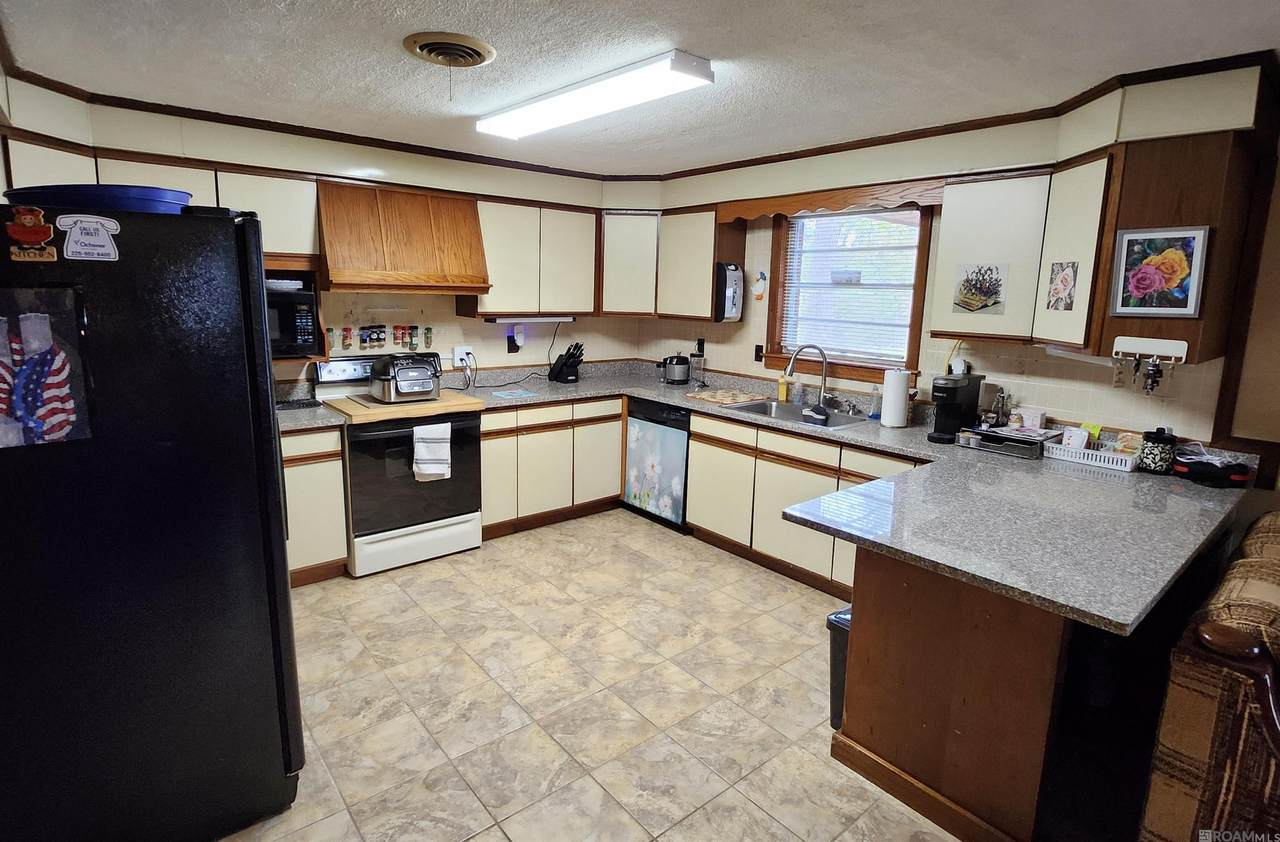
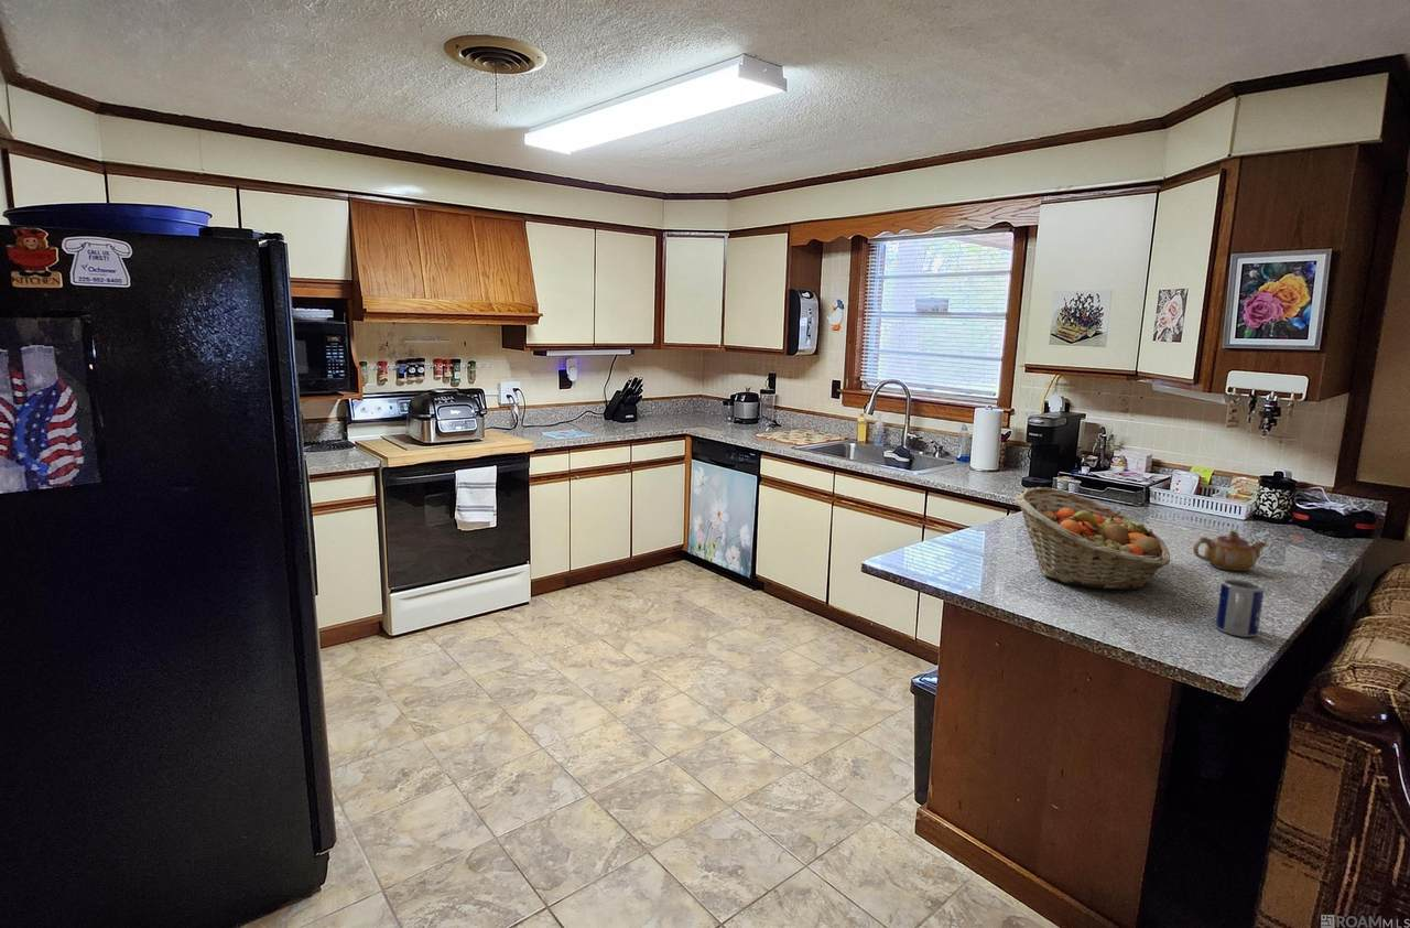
+ teapot (1228, 548)
+ mug (1238, 609)
+ fruit basket (1089, 535)
